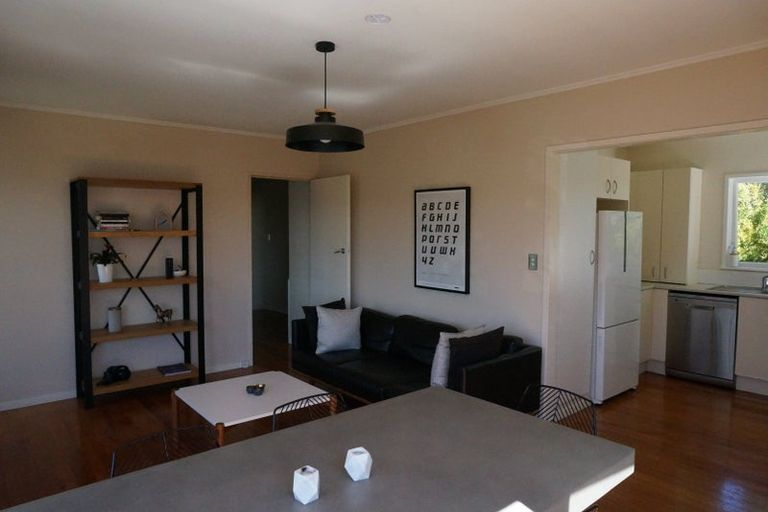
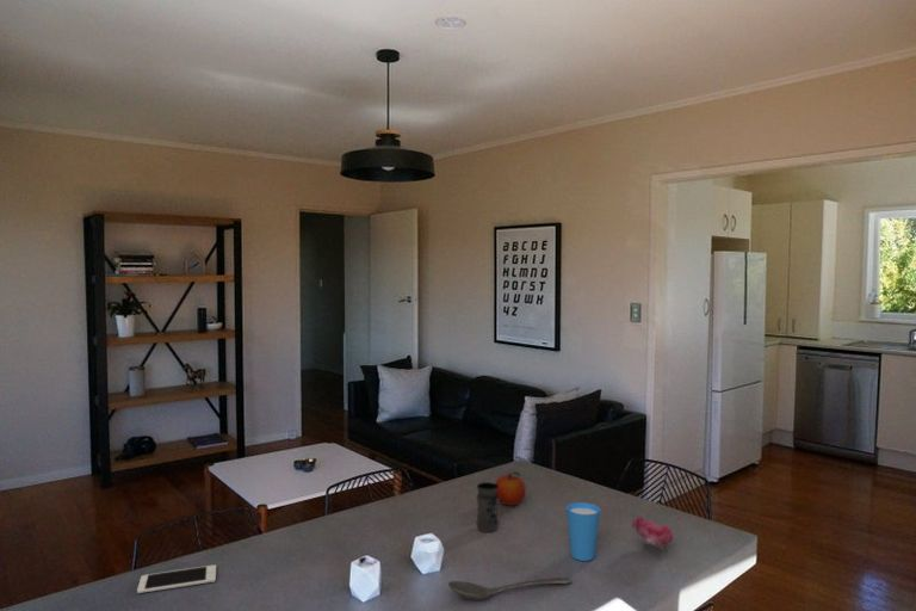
+ flower (654, 533)
+ fruit (509, 487)
+ cup (582, 531)
+ stirrer (512, 584)
+ jar (487, 506)
+ cell phone (178, 578)
